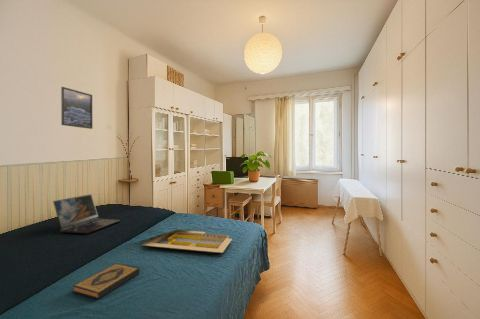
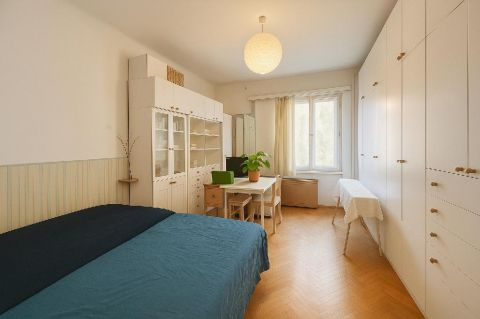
- serving tray (191, 241)
- hardback book (108, 279)
- laptop (89, 212)
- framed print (77, 109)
